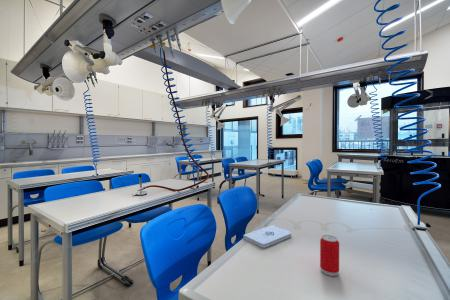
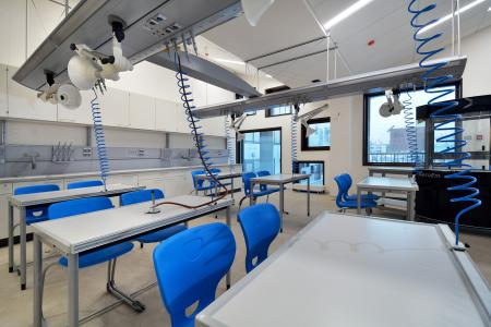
- beverage can (329, 254)
- notepad (268, 235)
